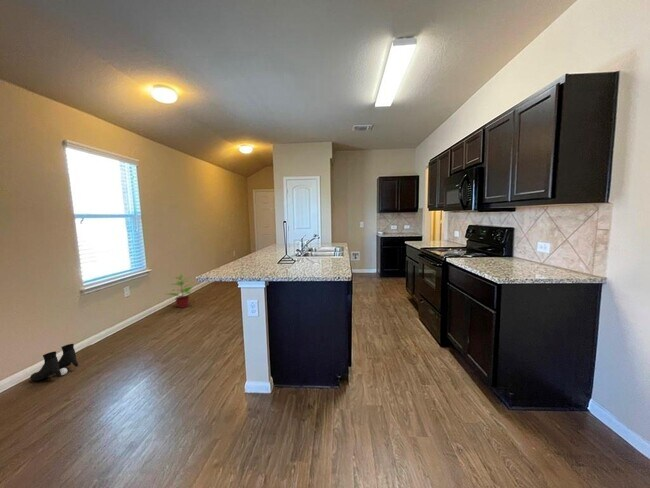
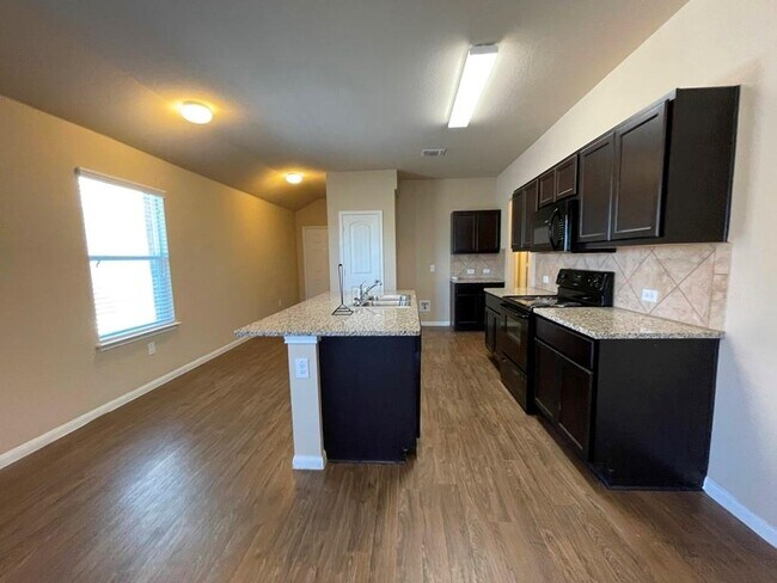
- potted plant (182, 290)
- boots (53, 360)
